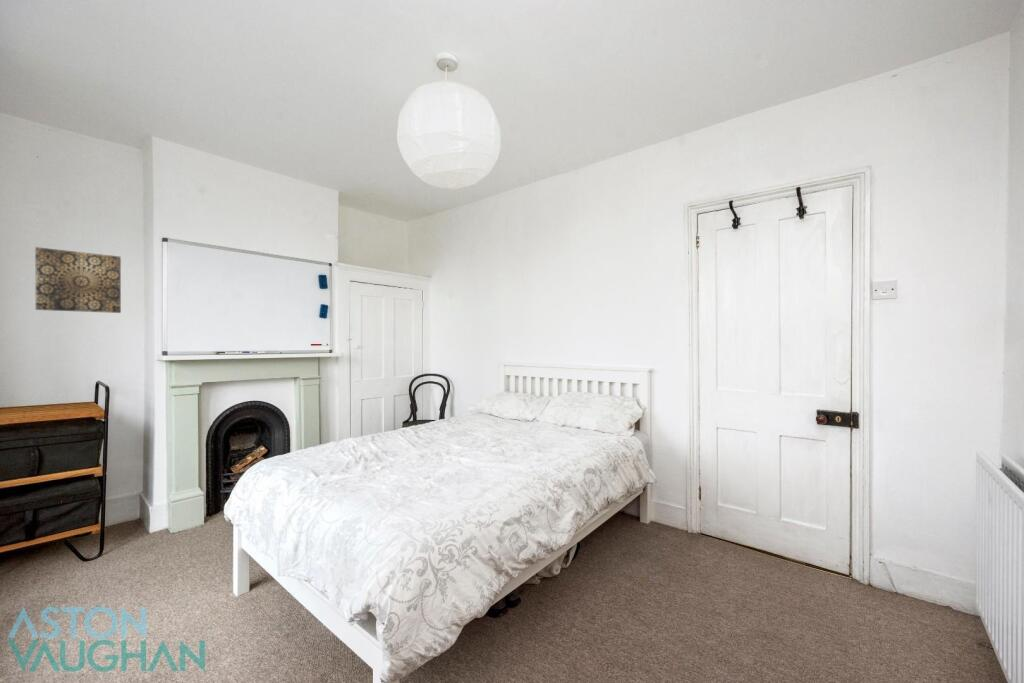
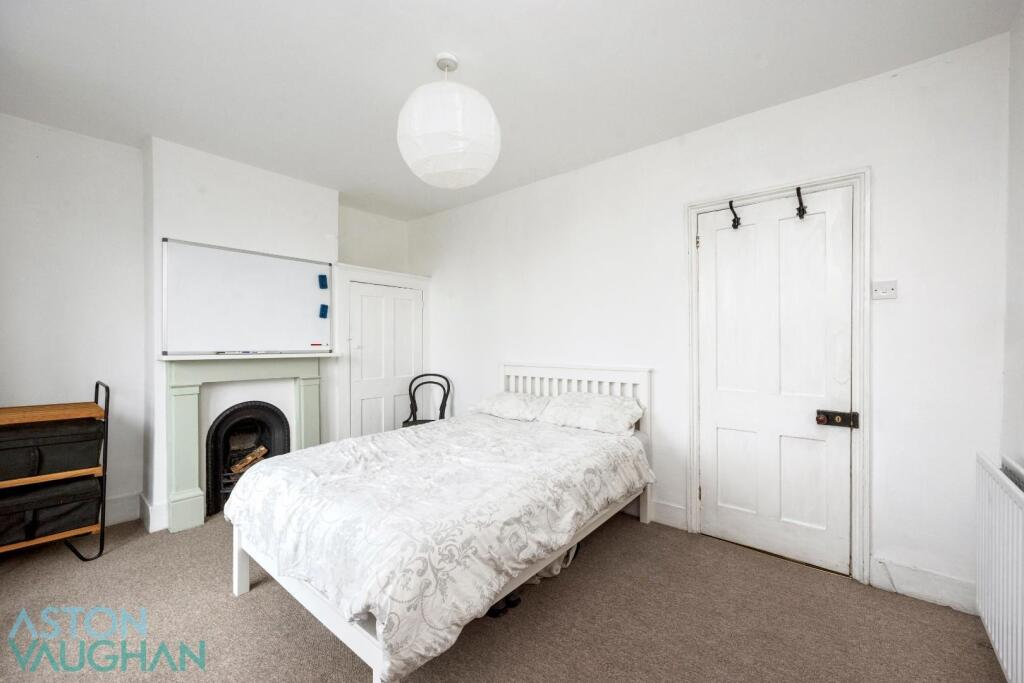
- wall art (80, 281)
